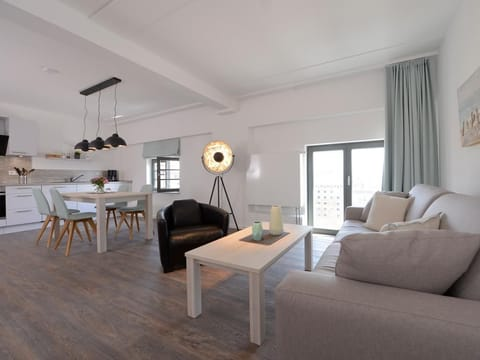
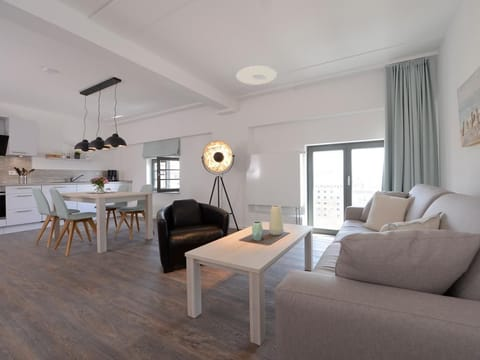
+ ceiling light (256, 74)
